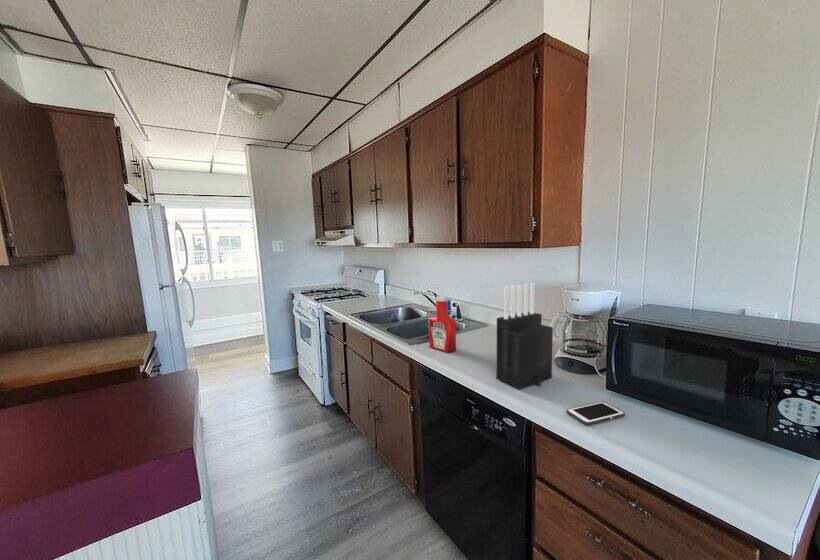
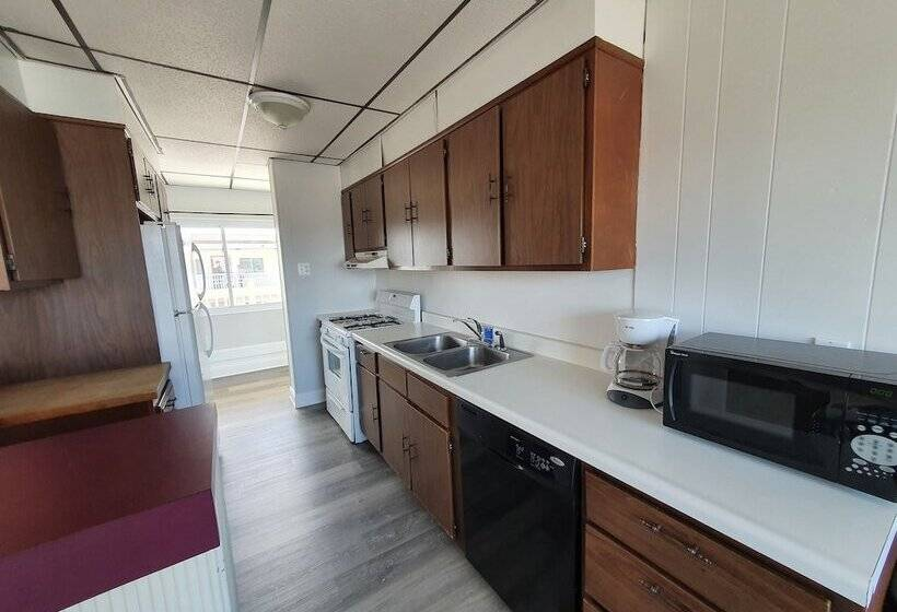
- cell phone (595, 412)
- soap bottle (442, 322)
- knife block (527, 333)
